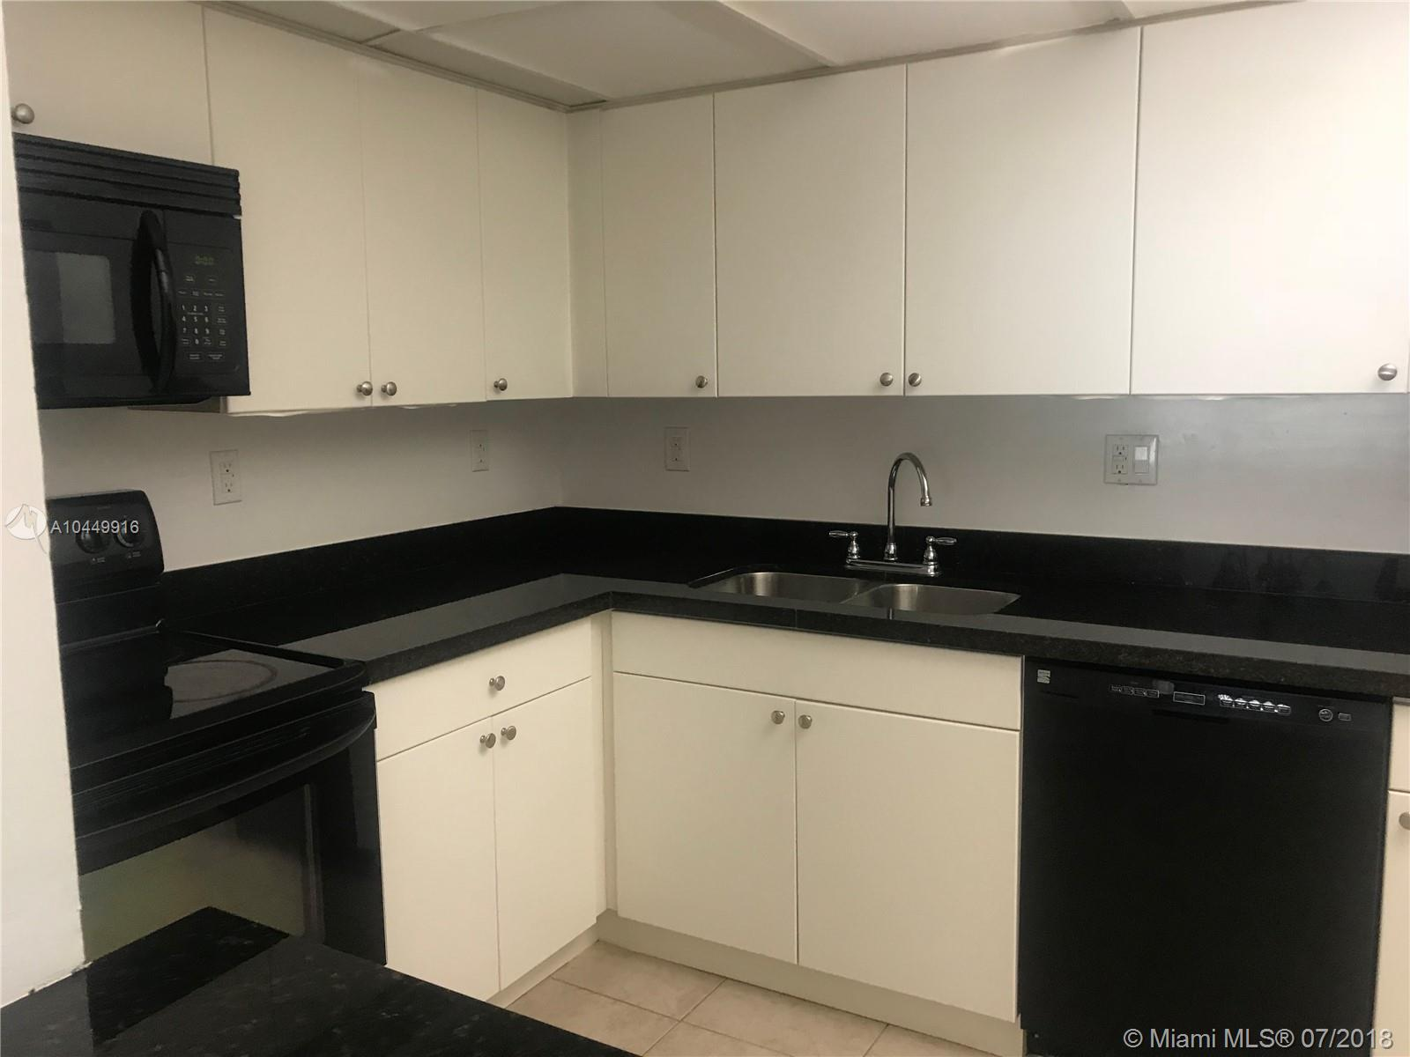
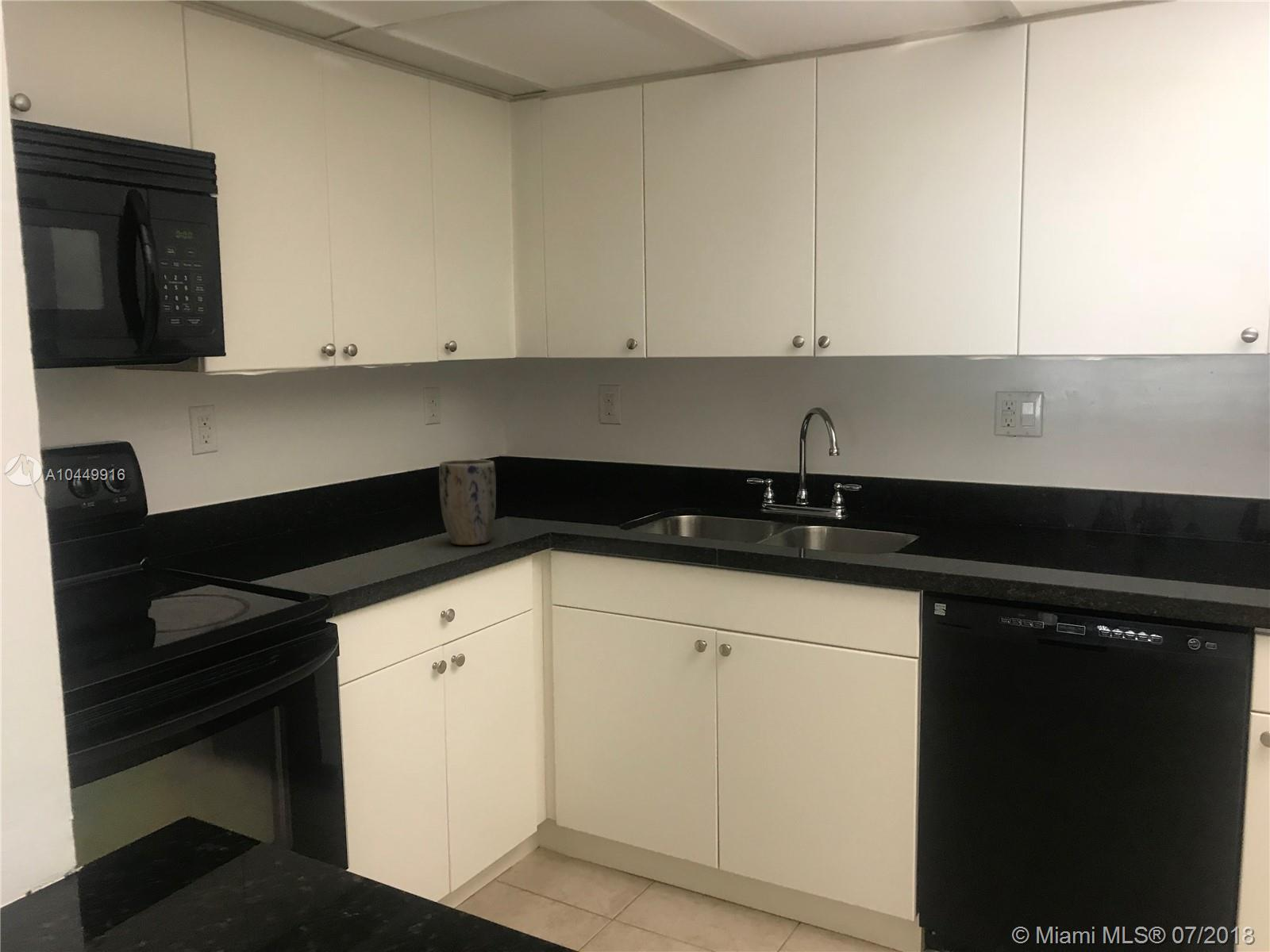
+ plant pot (468, 501)
